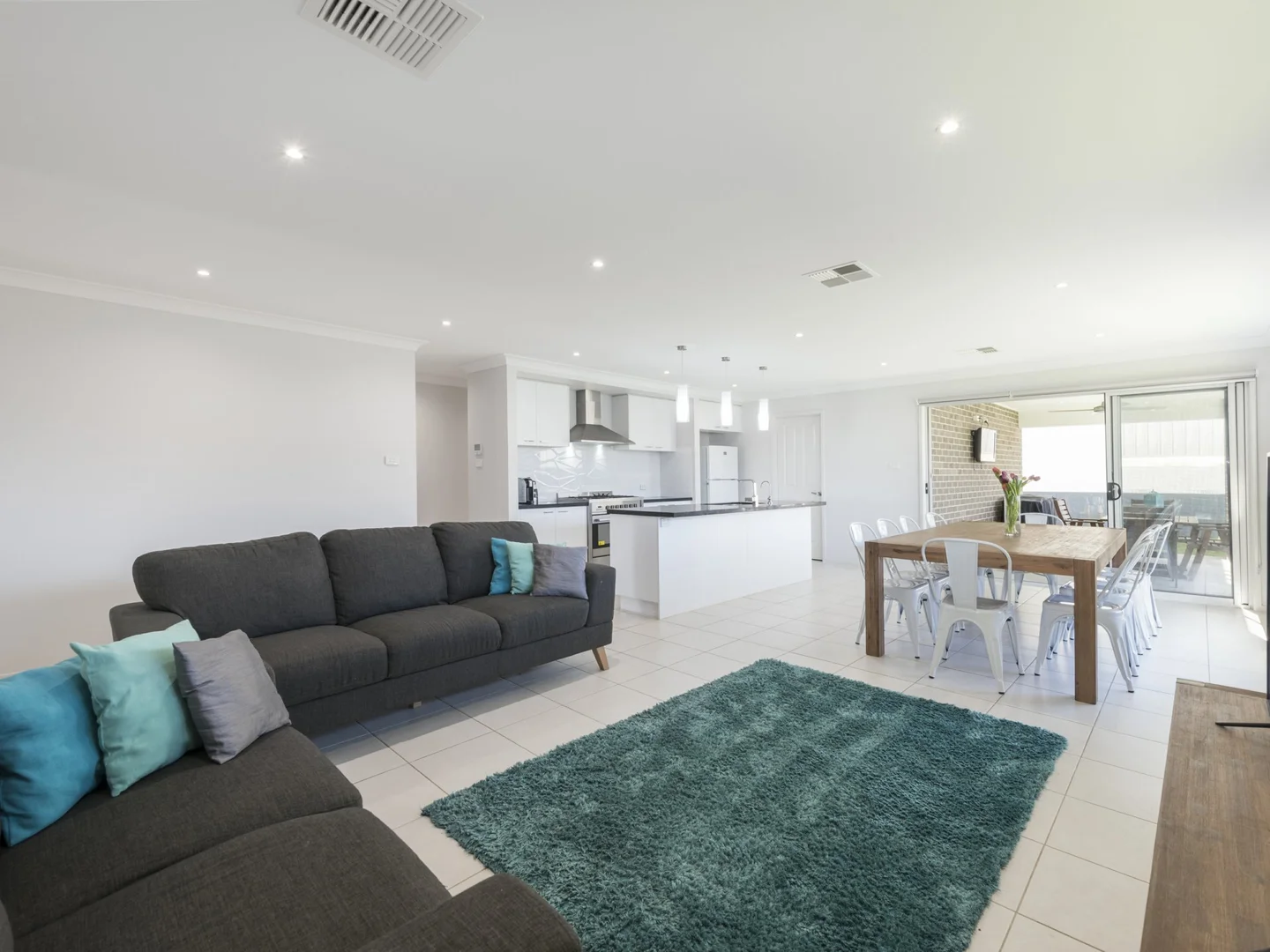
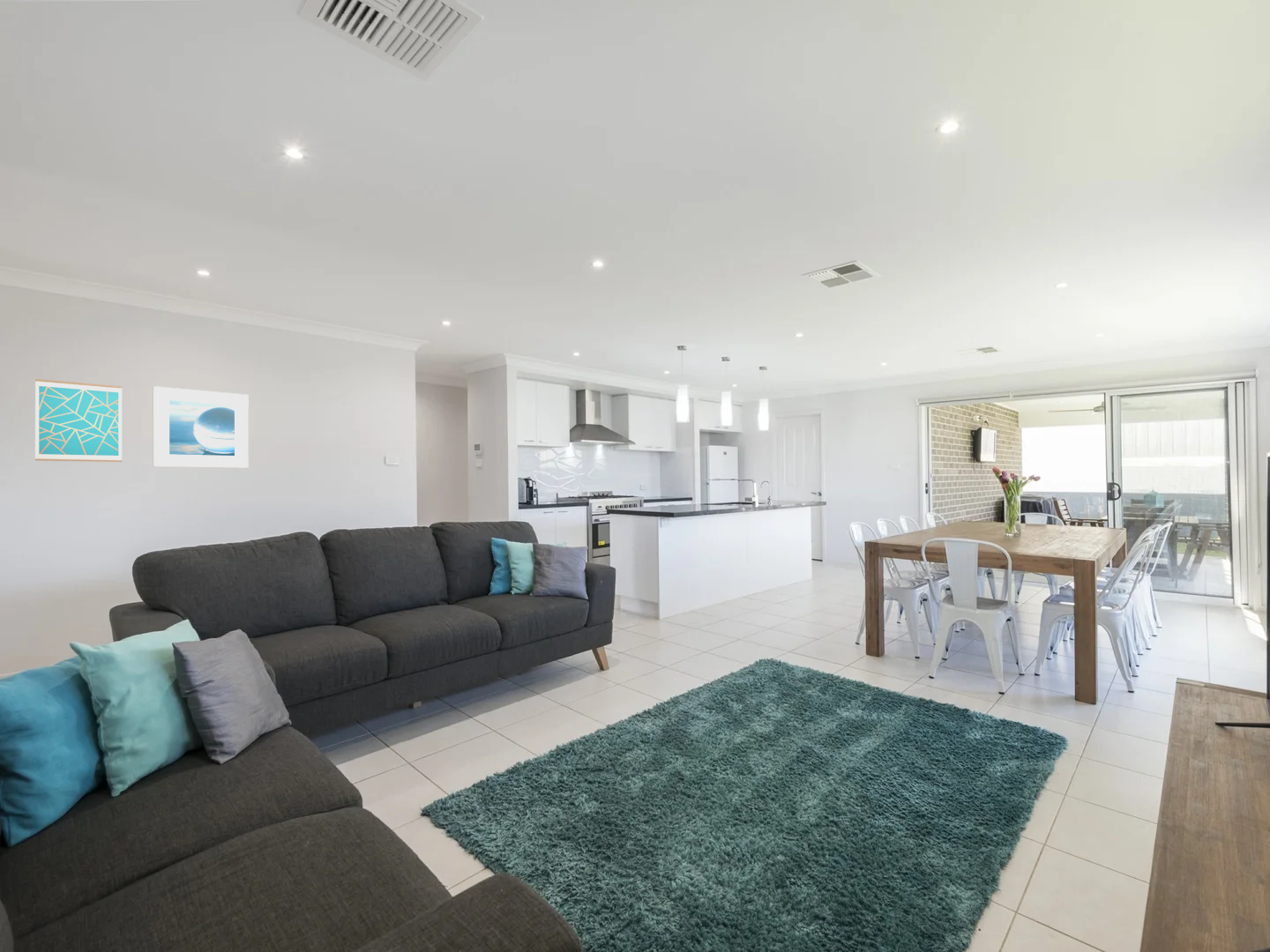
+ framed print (203, 428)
+ wall art (80, 421)
